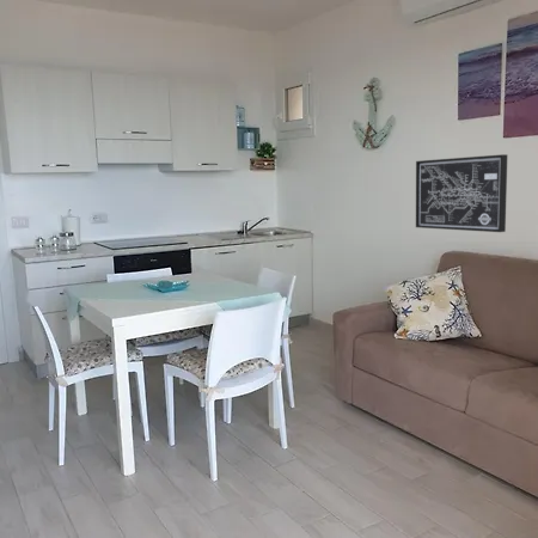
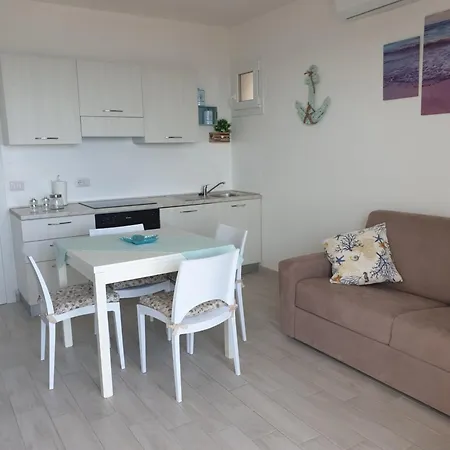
- wall art (457, 194)
